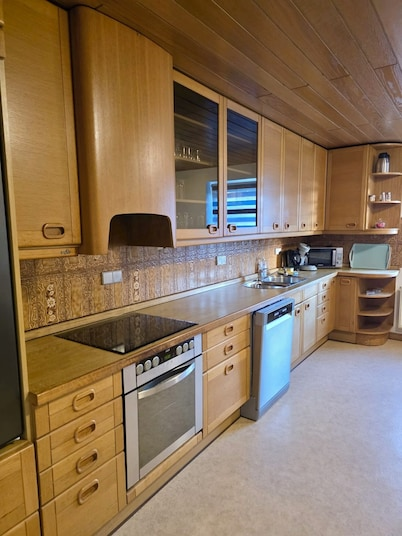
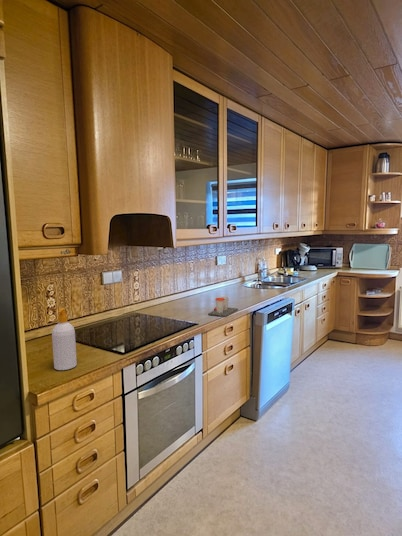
+ cup (221, 304)
+ soap bottle (63, 338)
